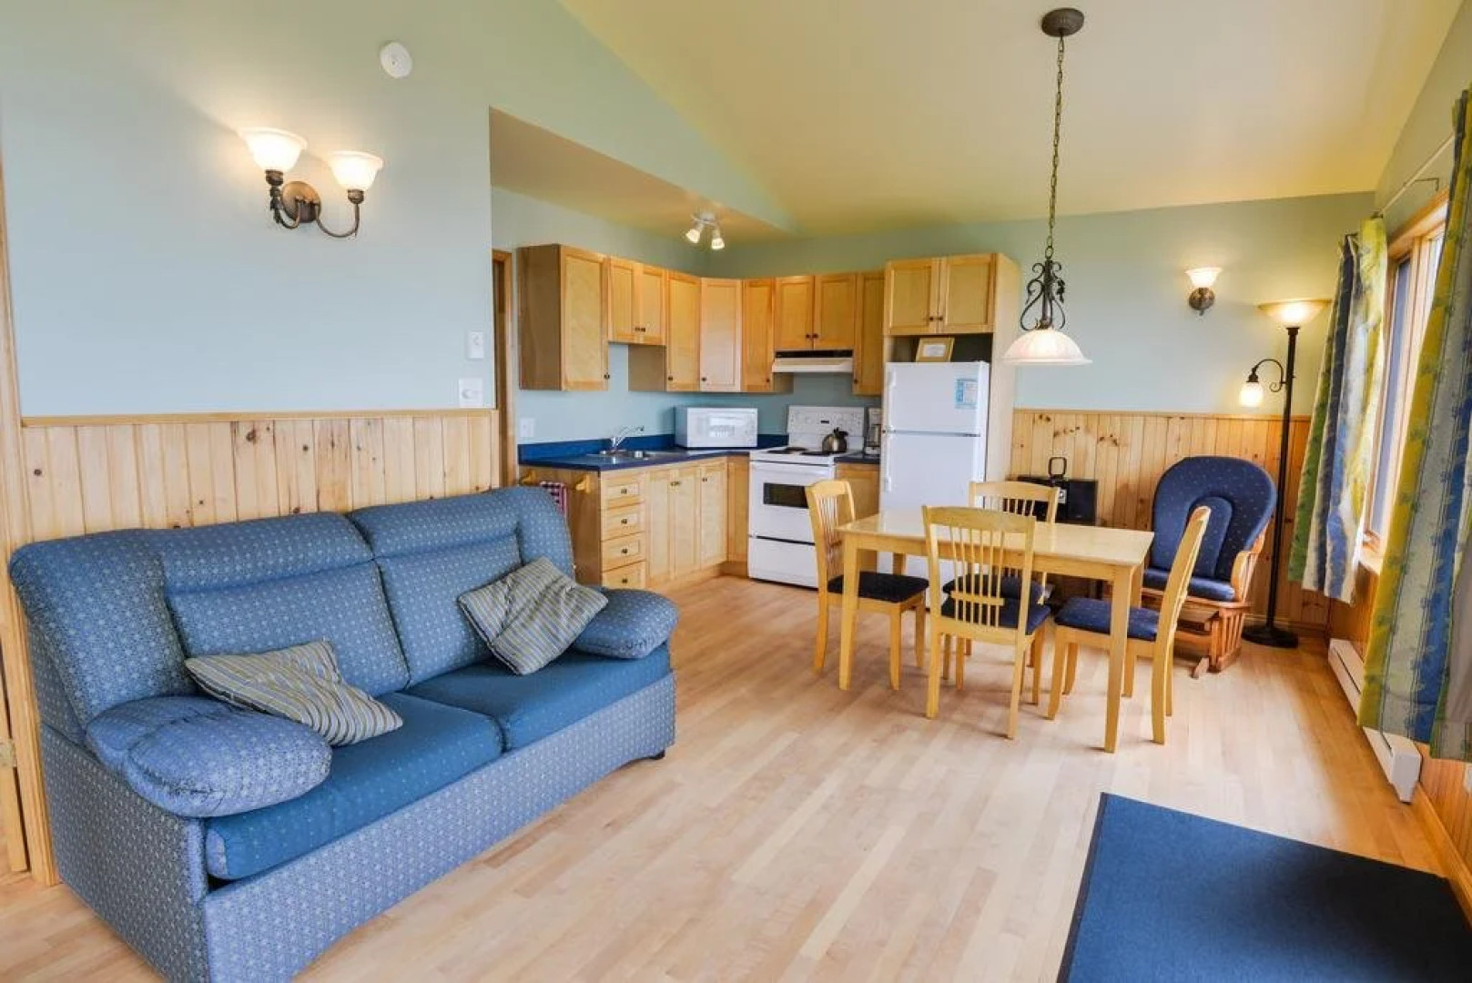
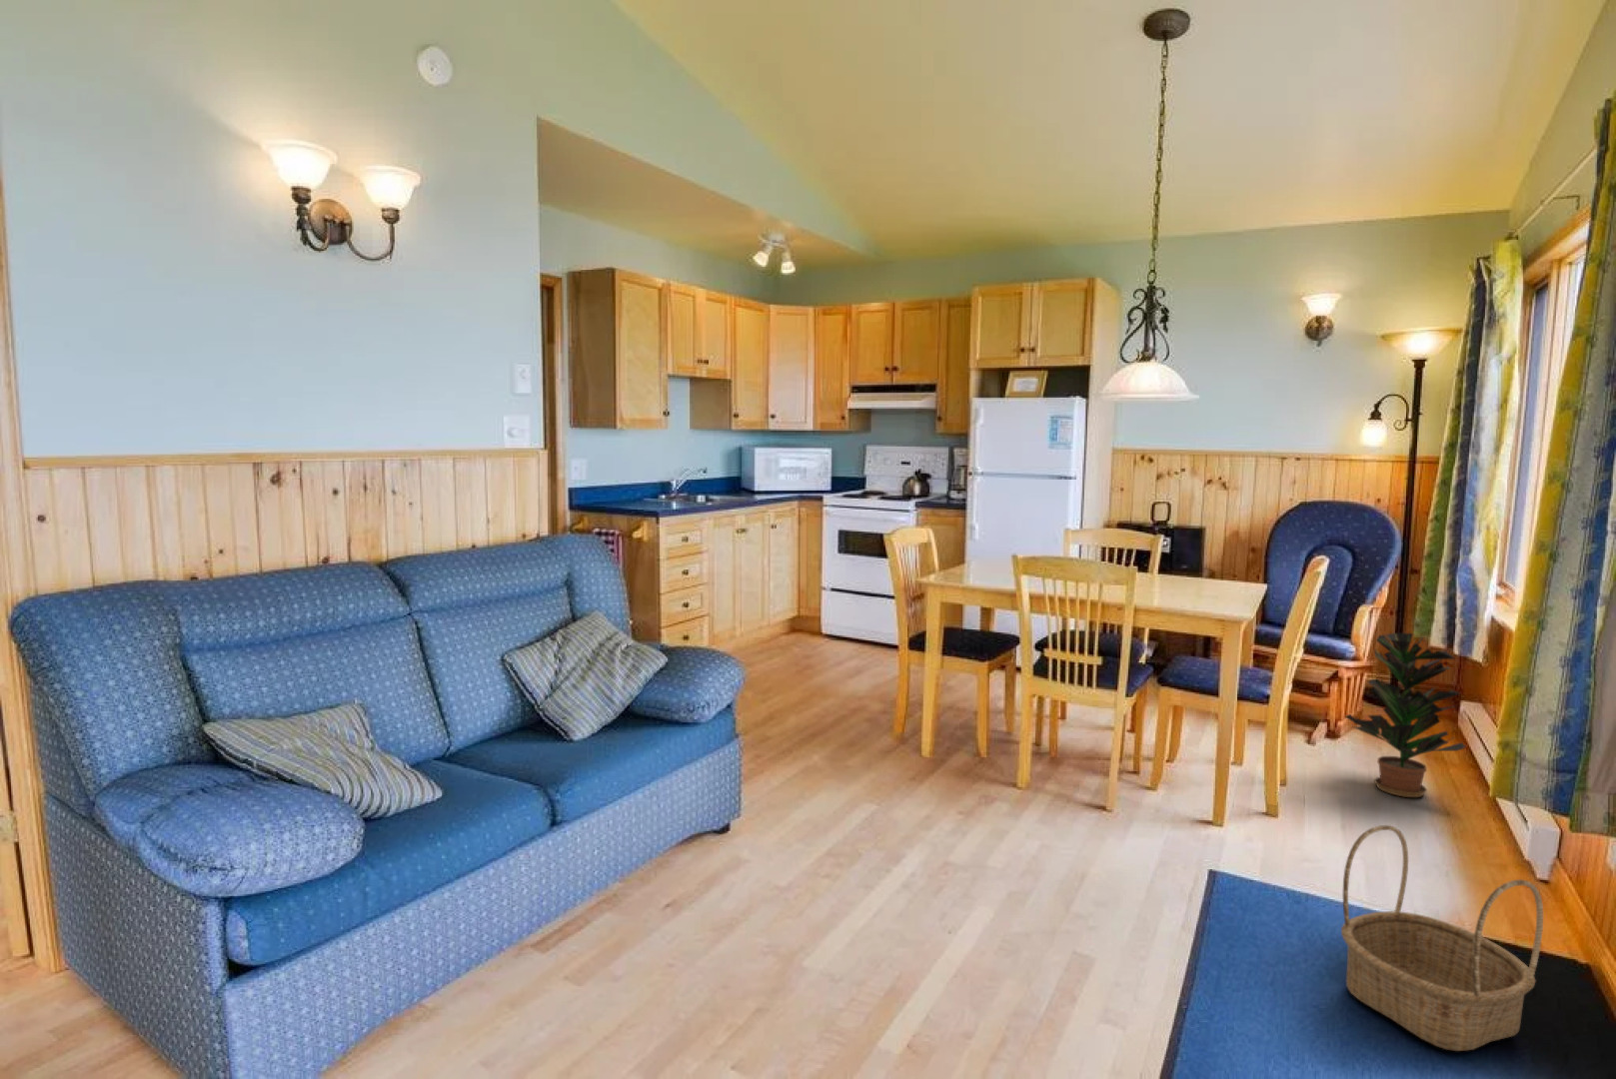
+ potted plant (1405, 712)
+ basket (1434, 932)
